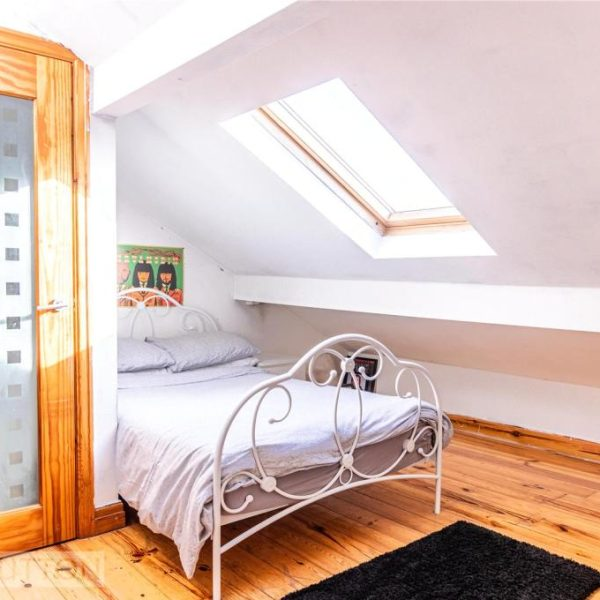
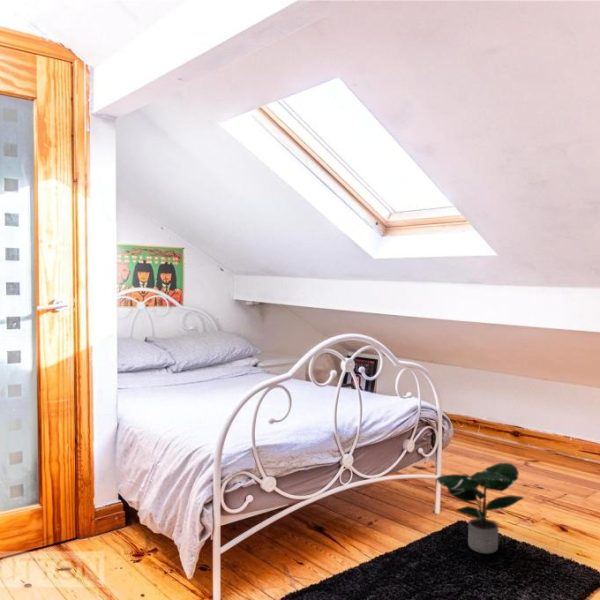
+ potted plant (479, 506)
